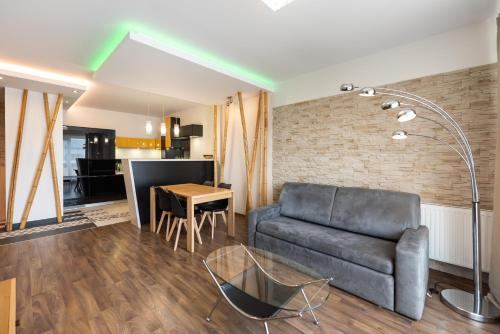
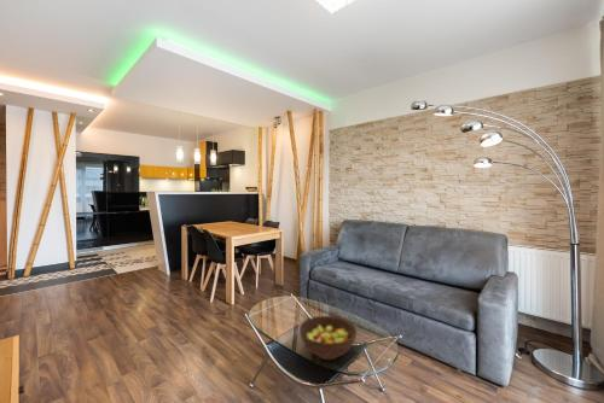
+ fruit bowl (327, 340)
